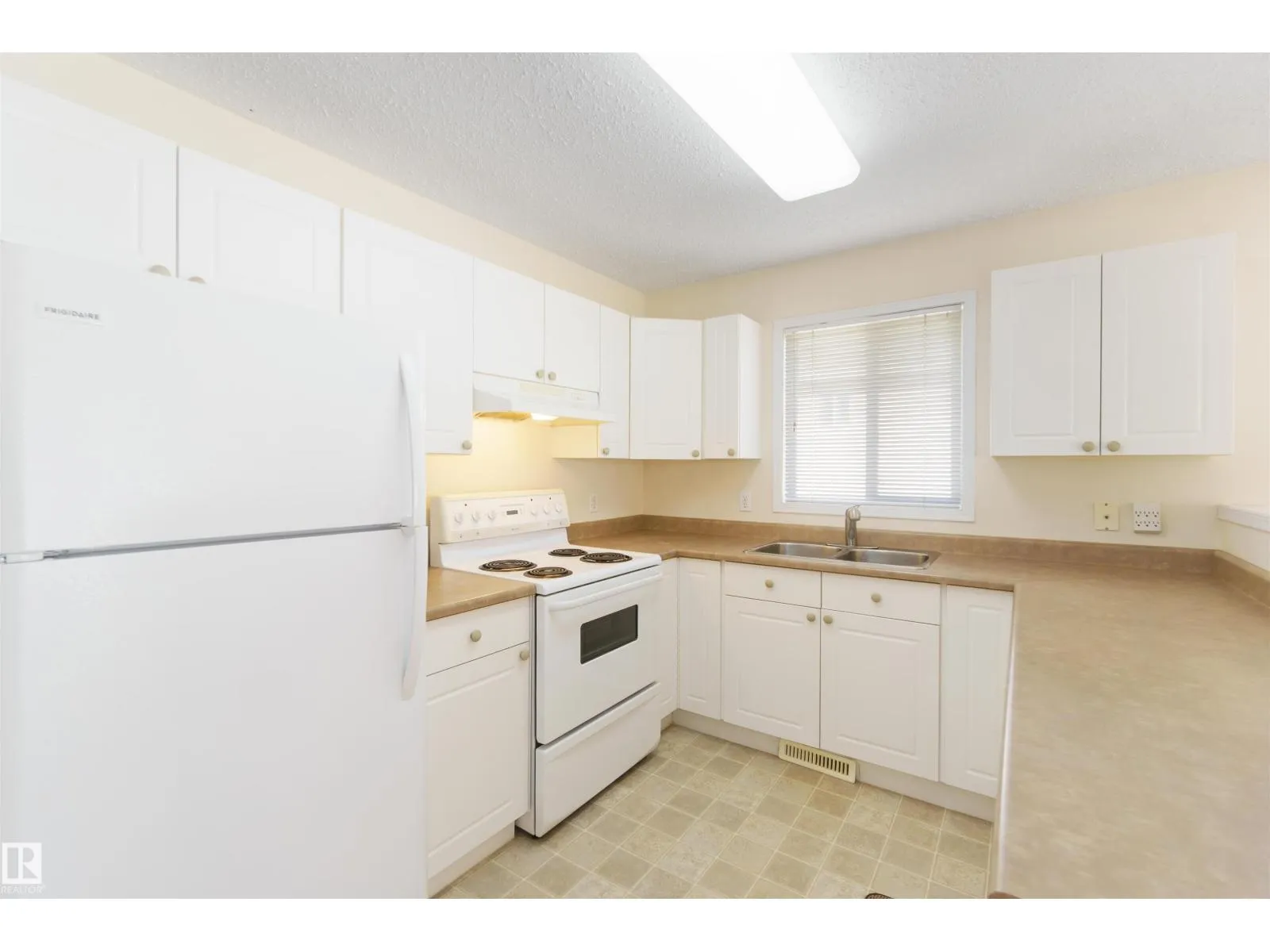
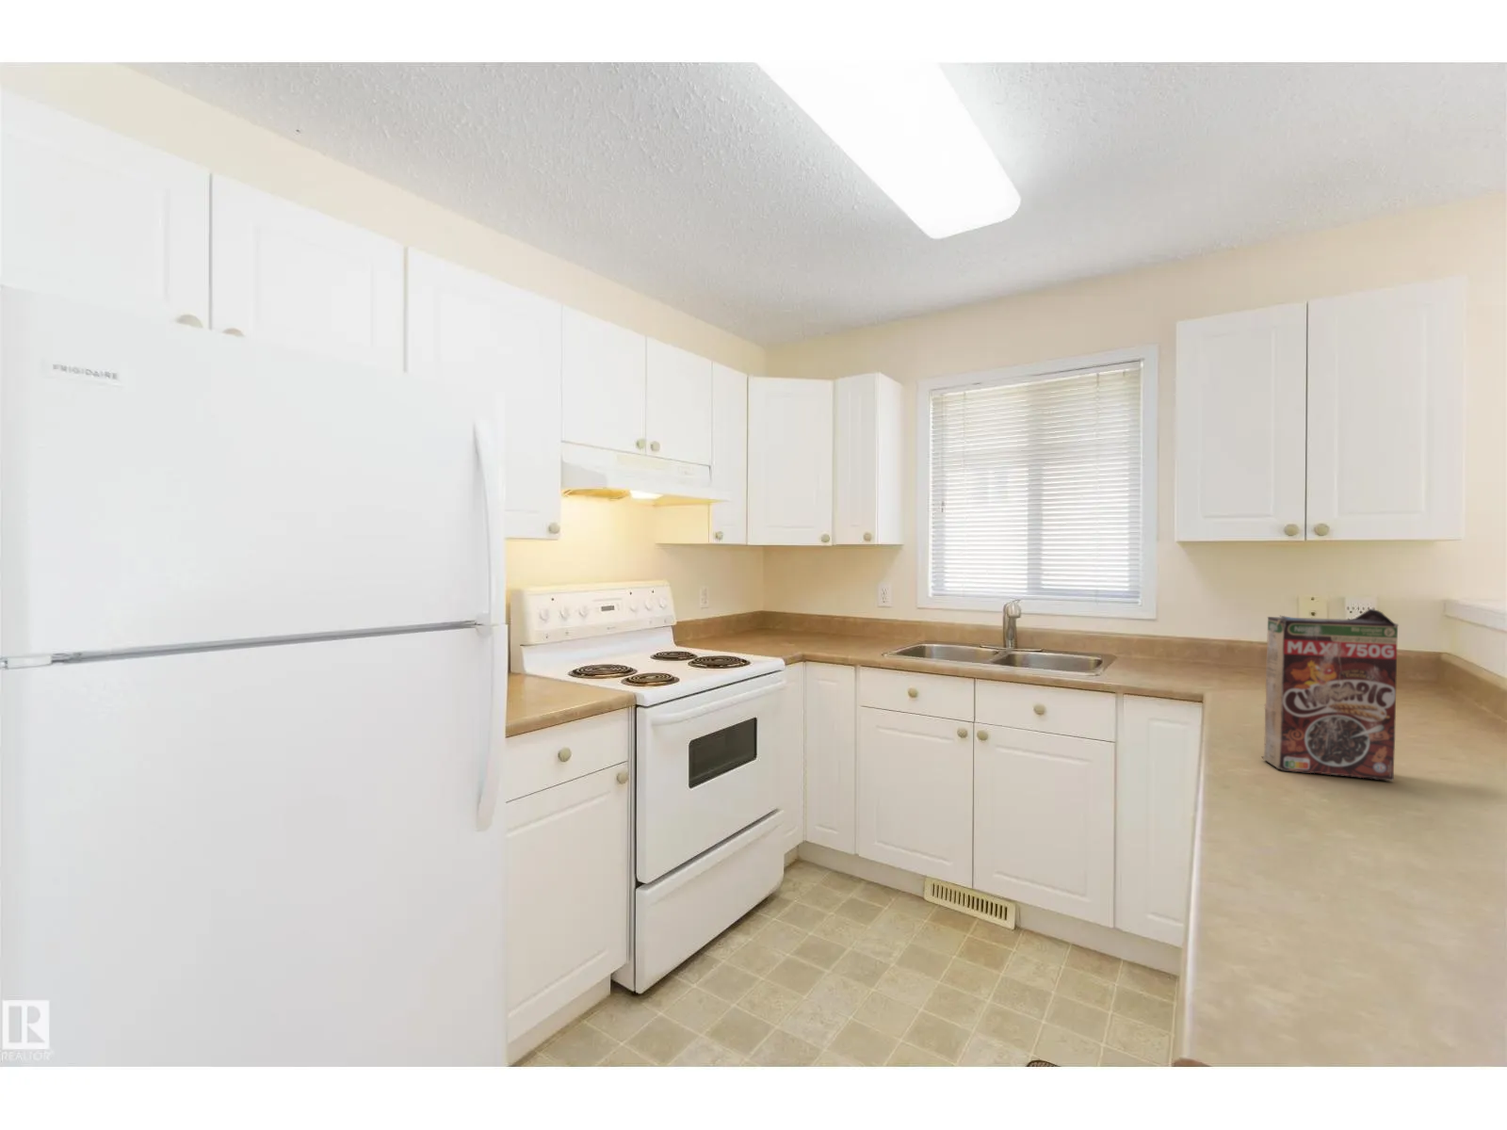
+ cereal box (1327, 688)
